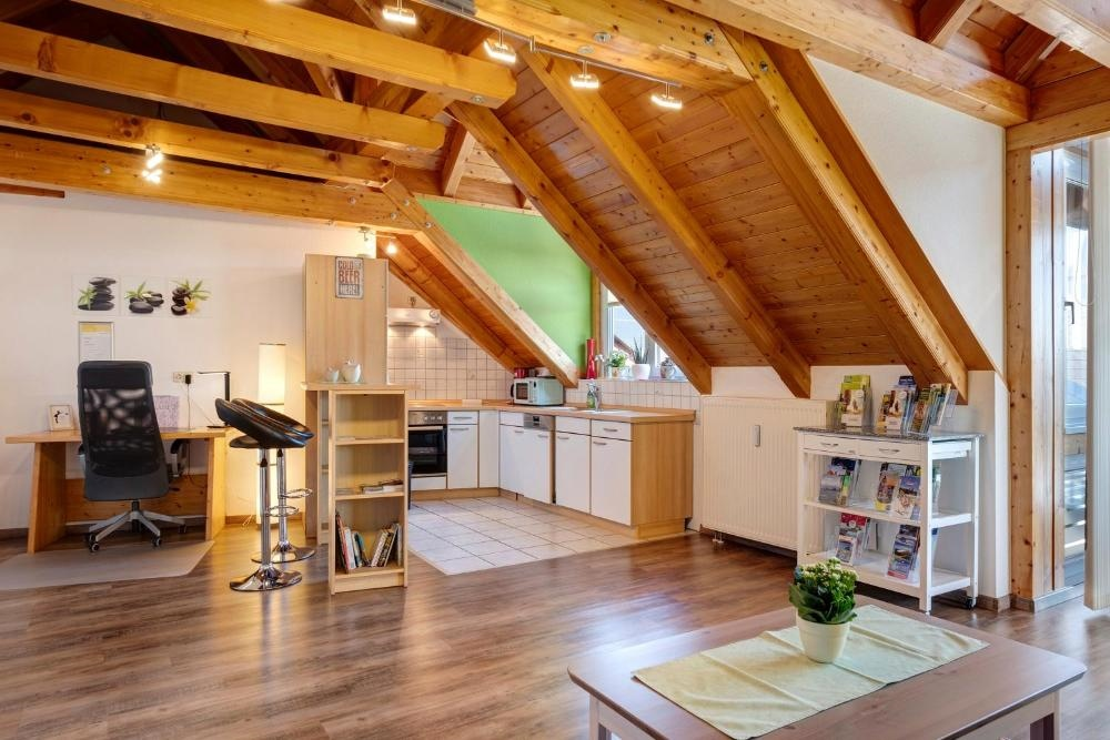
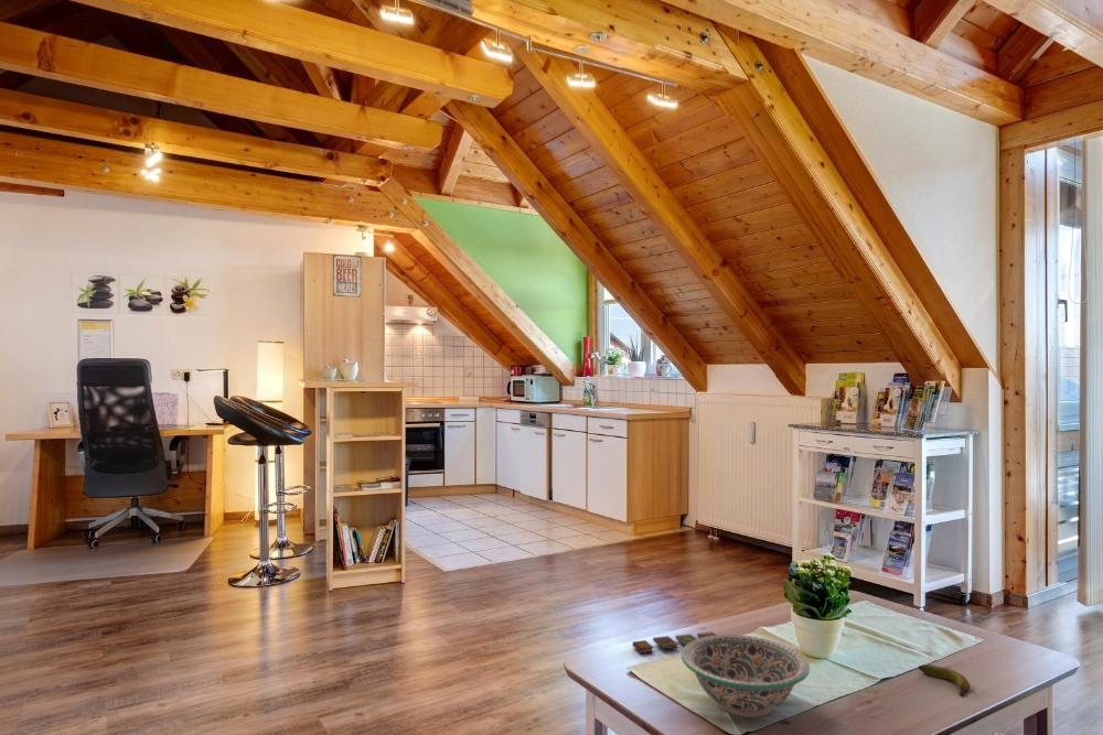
+ banana (947, 679)
+ decorative bowl (743, 681)
+ book (676, 642)
